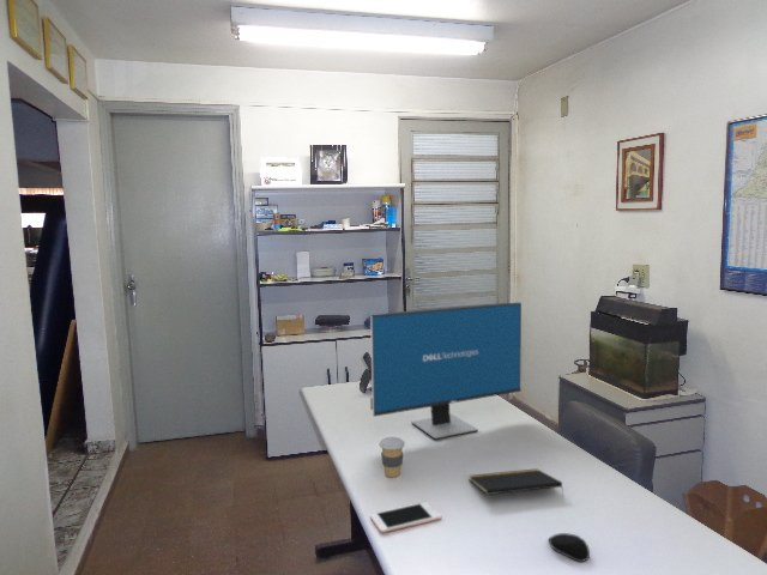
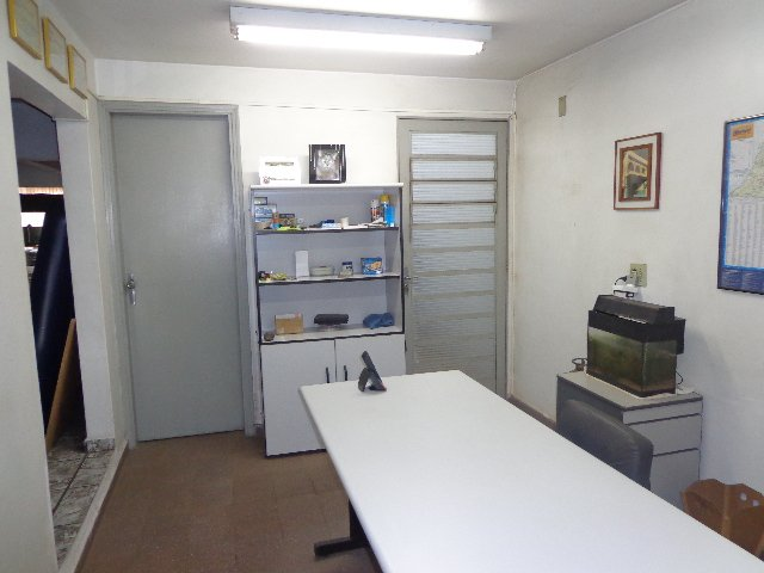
- cell phone (405, 516)
- notepad (513, 480)
- coffee cup (392, 456)
- computer mouse (568, 543)
- computer monitor (443, 368)
